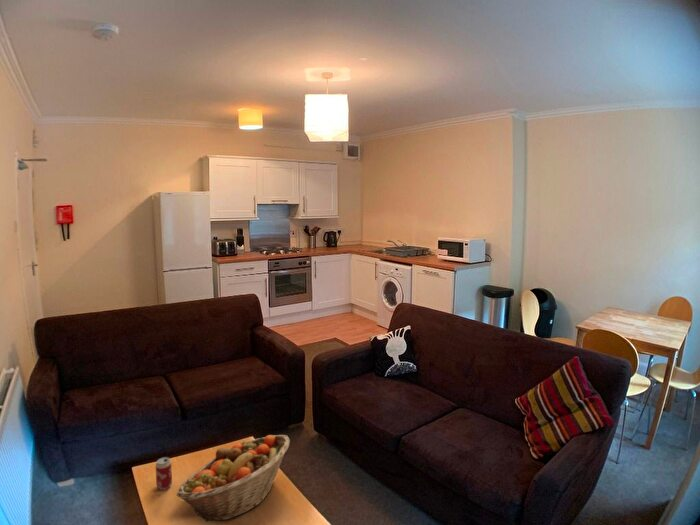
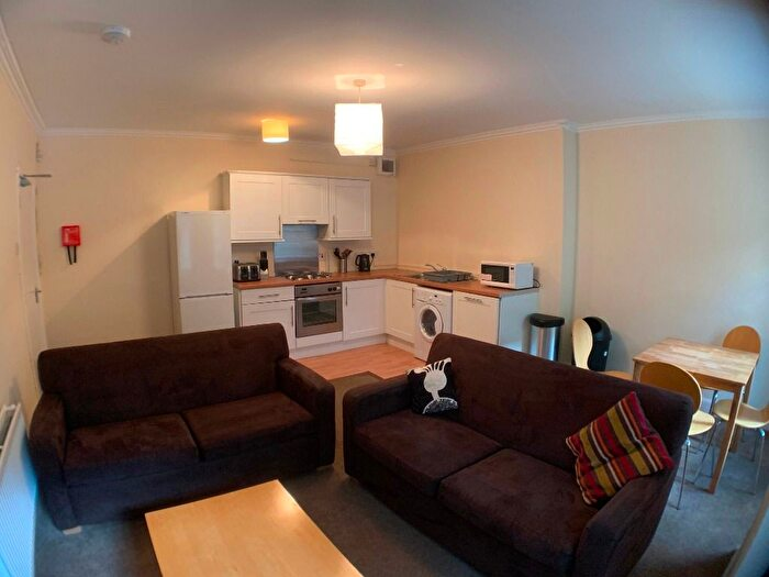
- beverage can (163, 473)
- fruit basket (237, 472)
